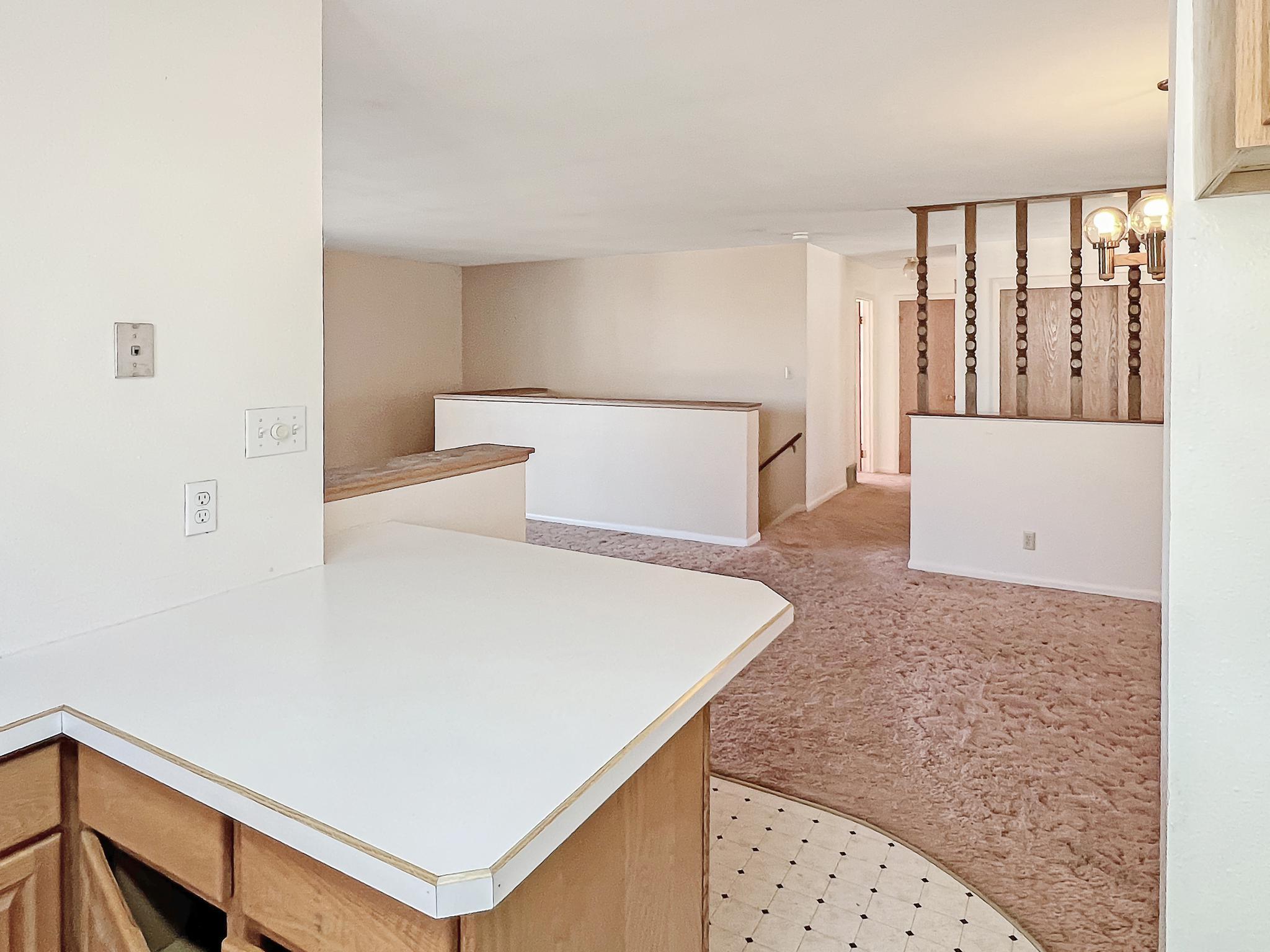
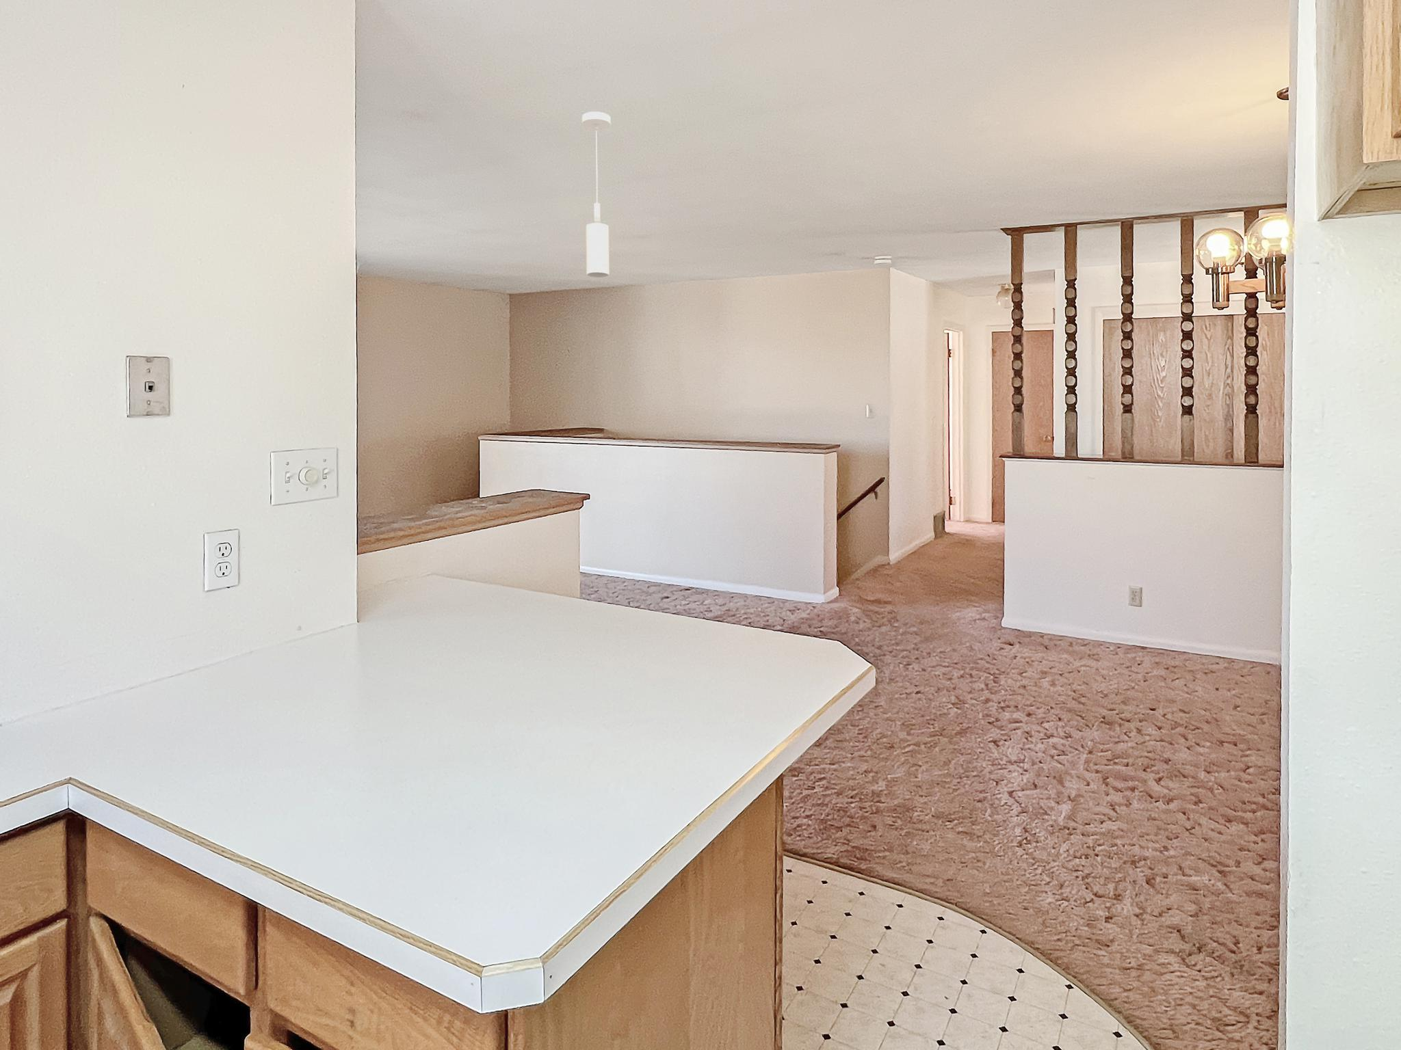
+ pendant light (597, 196)
